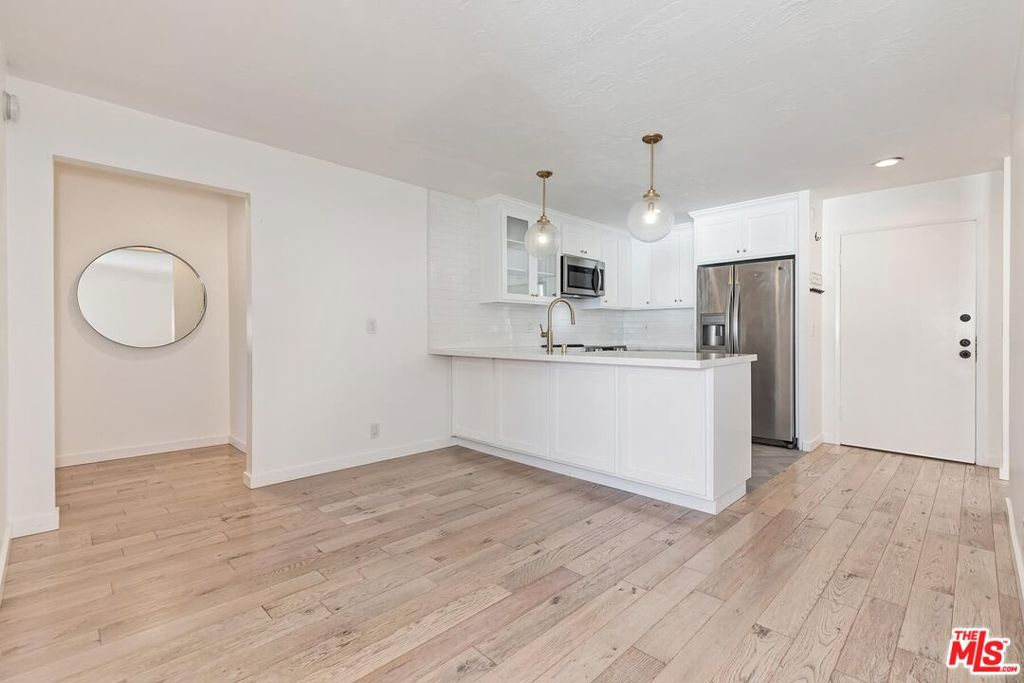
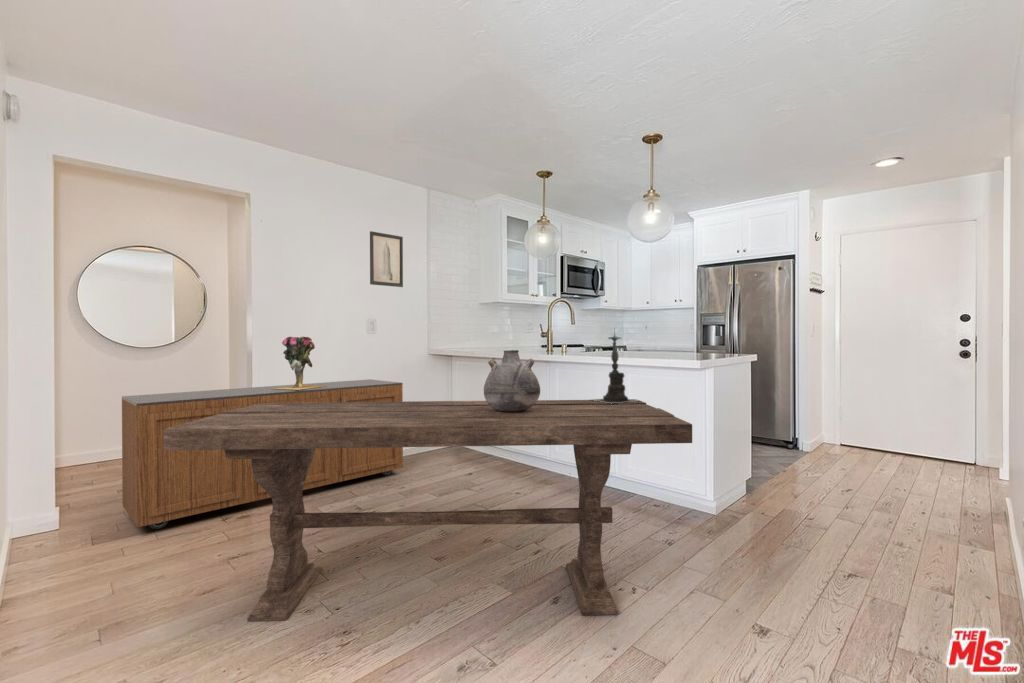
+ wall art (386, 259)
+ vase (511, 379)
+ dining table (444, 511)
+ candle holder (615, 363)
+ vase (299, 361)
+ sideboard (250, 459)
